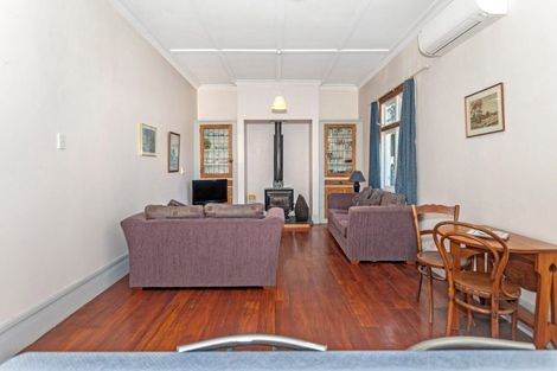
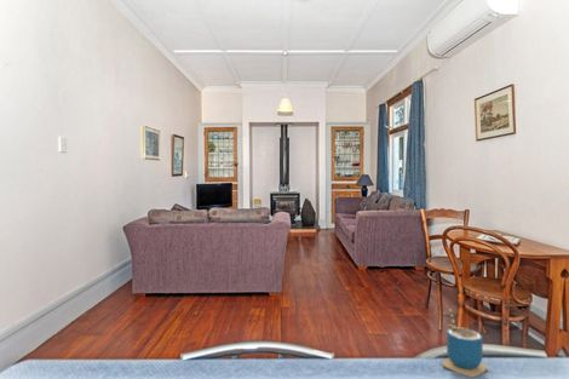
+ cup (464, 338)
